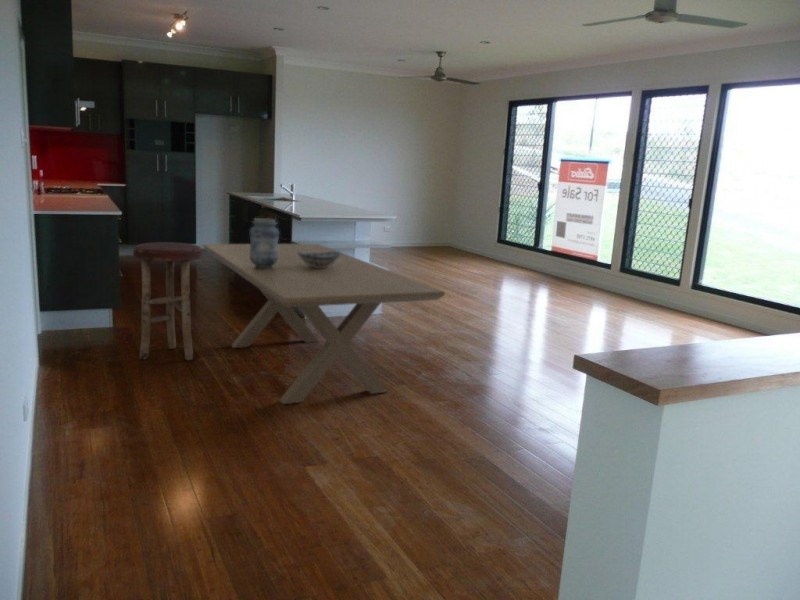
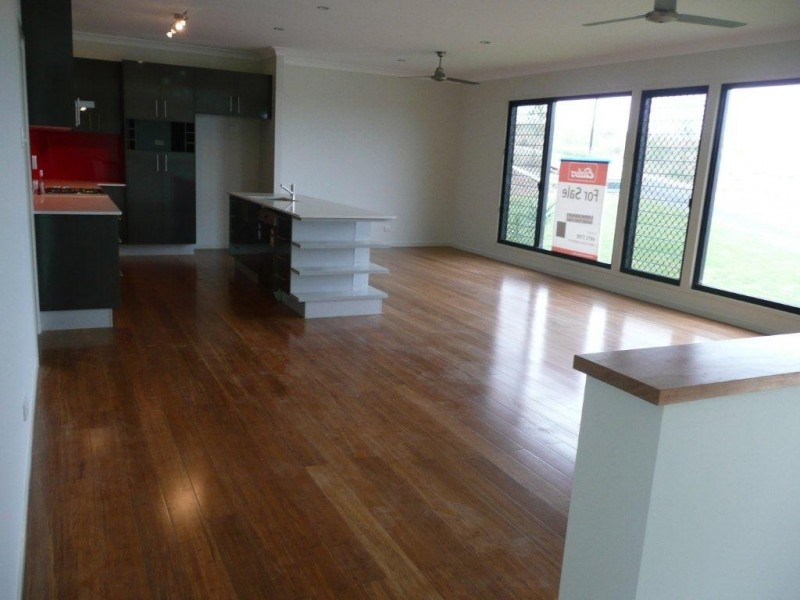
- vase (264, 243)
- stool (168, 301)
- decorative bowl (319, 259)
- dining table (305, 316)
